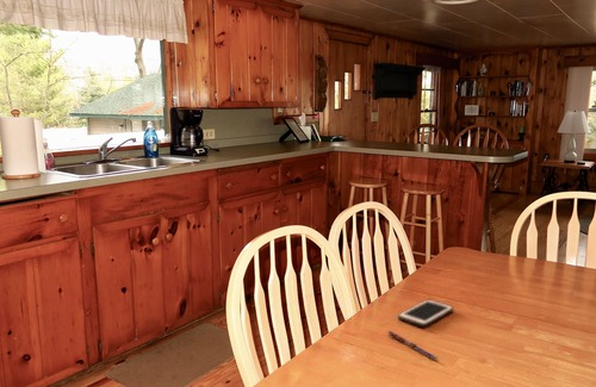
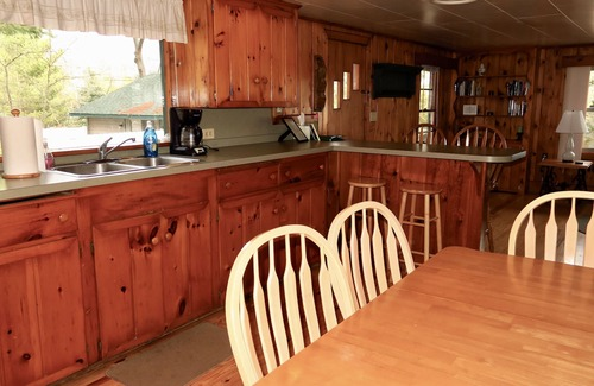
- cell phone (426, 312)
- pen (411, 344)
